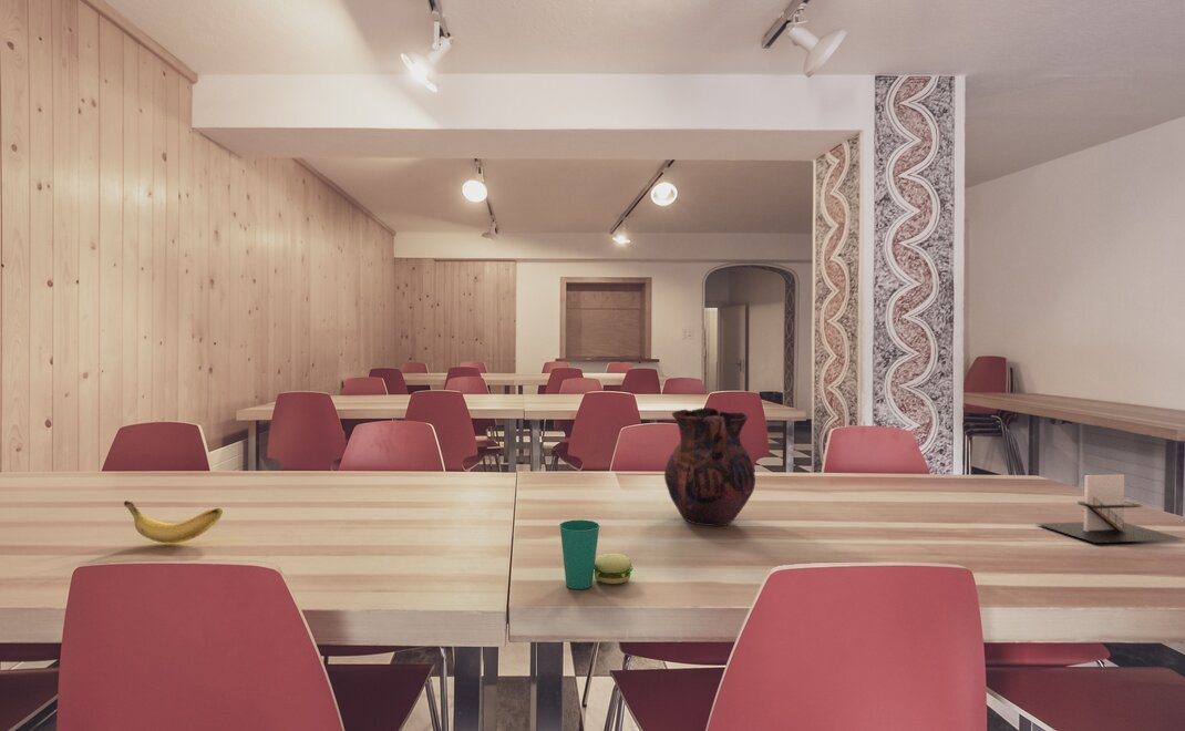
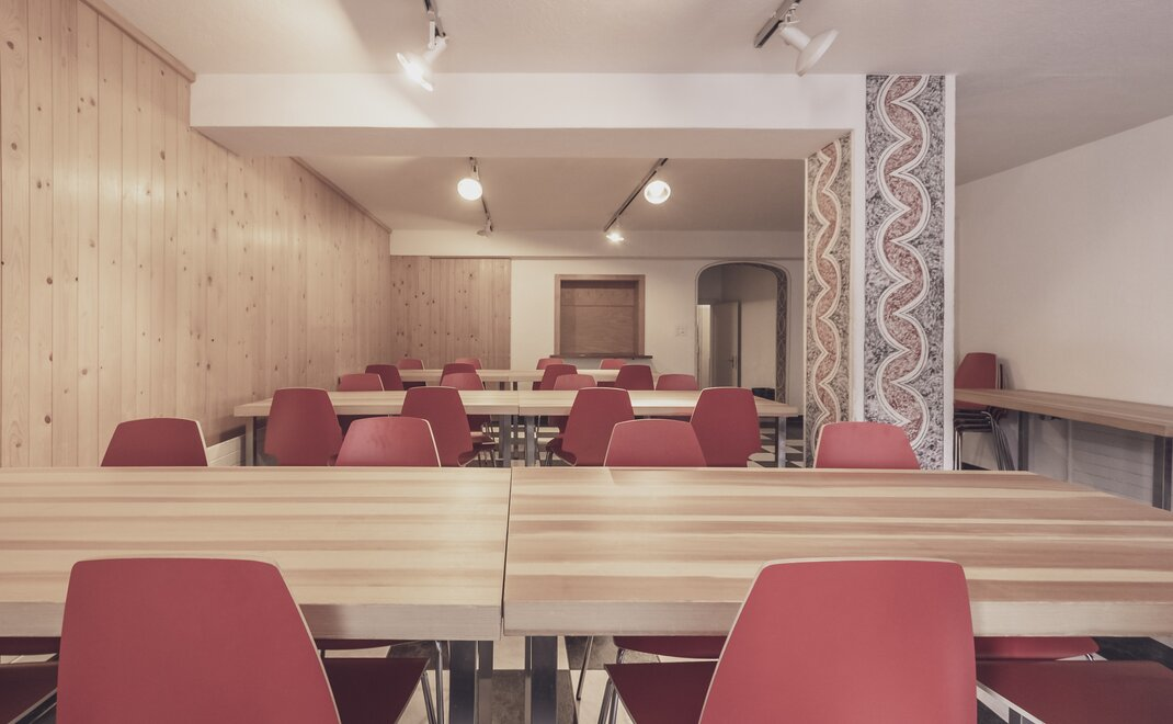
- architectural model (1109, 504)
- cup (595, 552)
- vase (710, 465)
- banana (175, 523)
